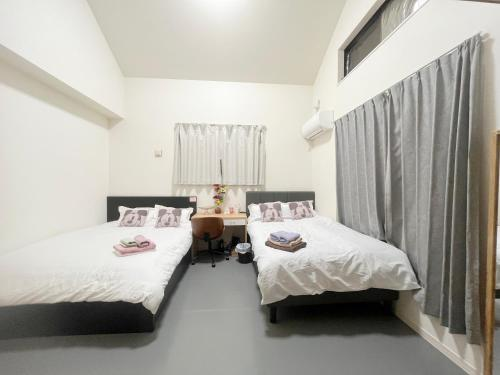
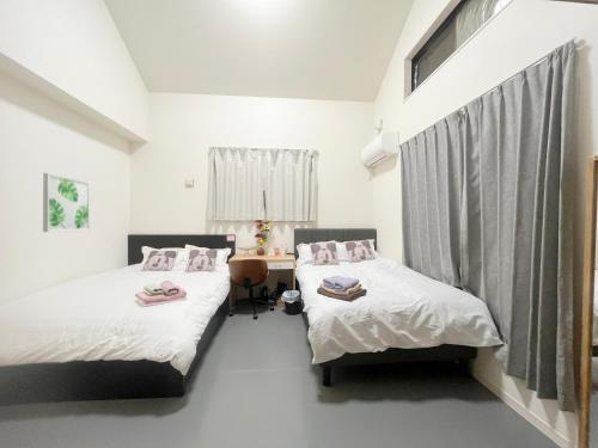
+ wall art (68, 204)
